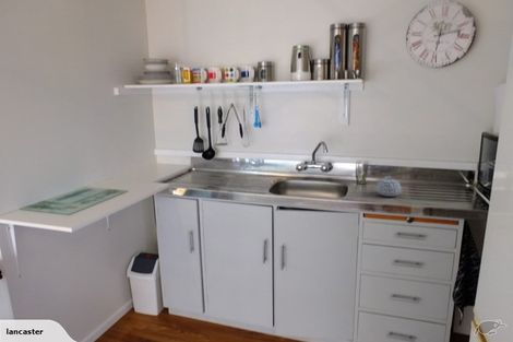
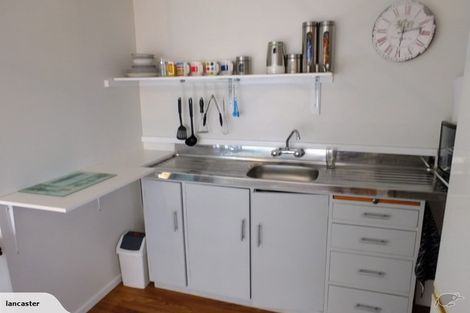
- teapot (387, 185)
